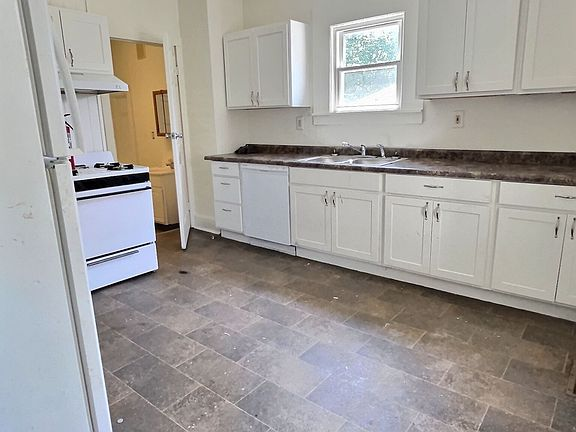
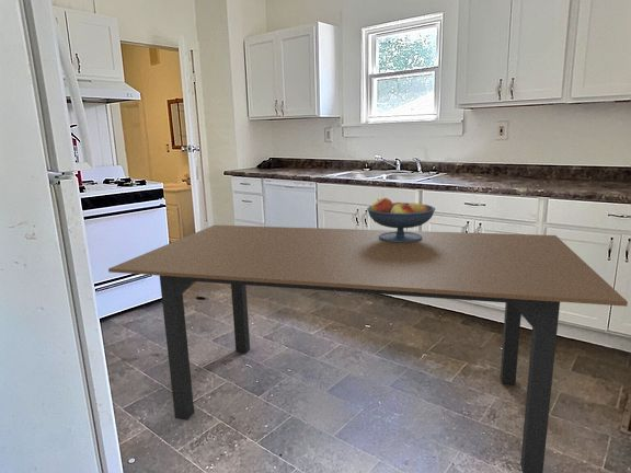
+ dining table (352, 291)
+ fruit bowl (400, 217)
